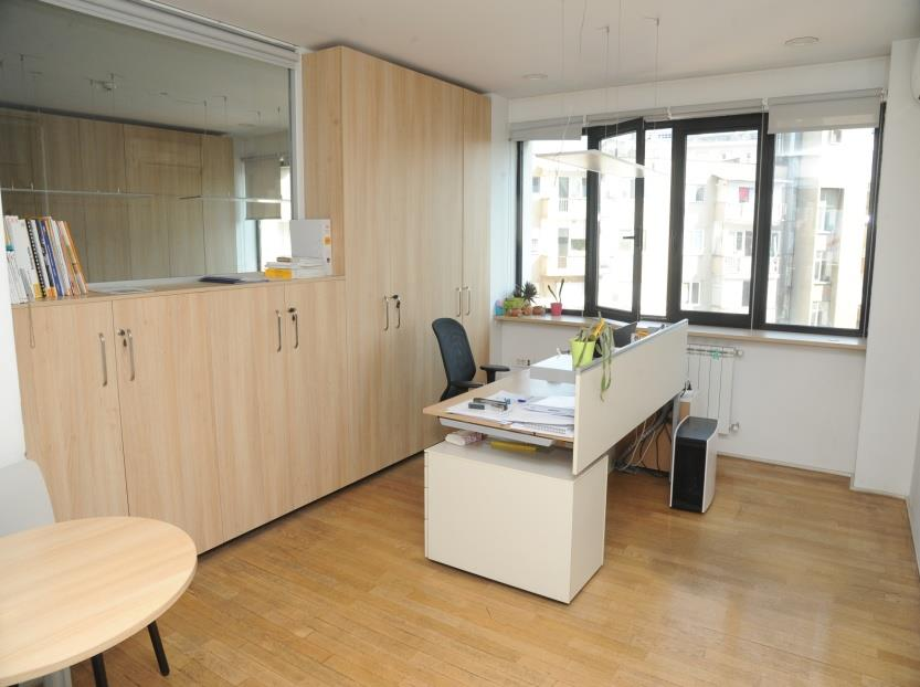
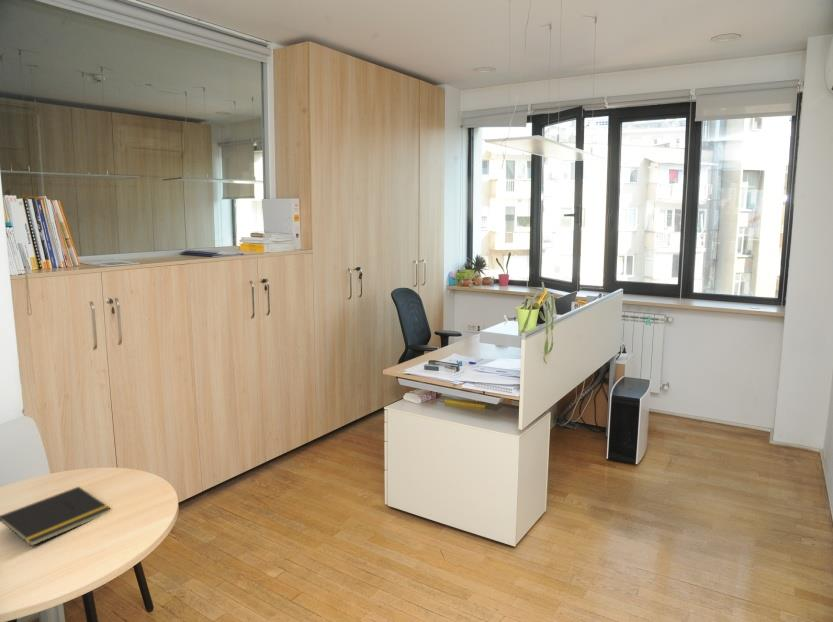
+ notepad (56, 514)
